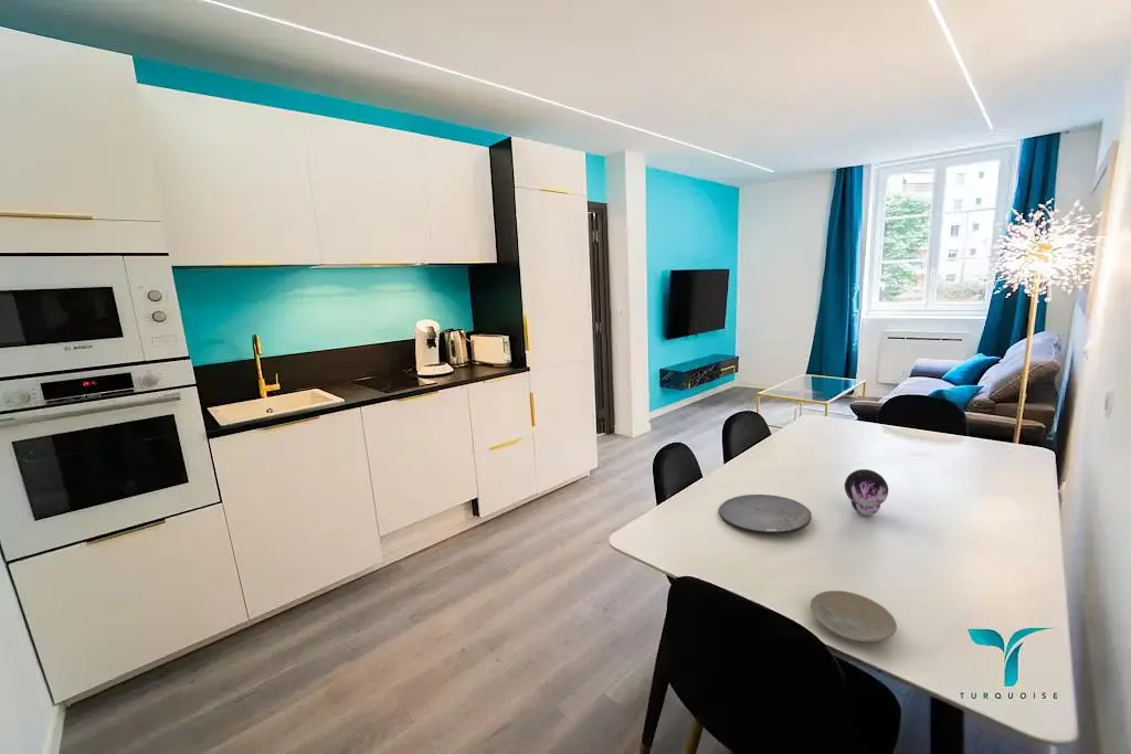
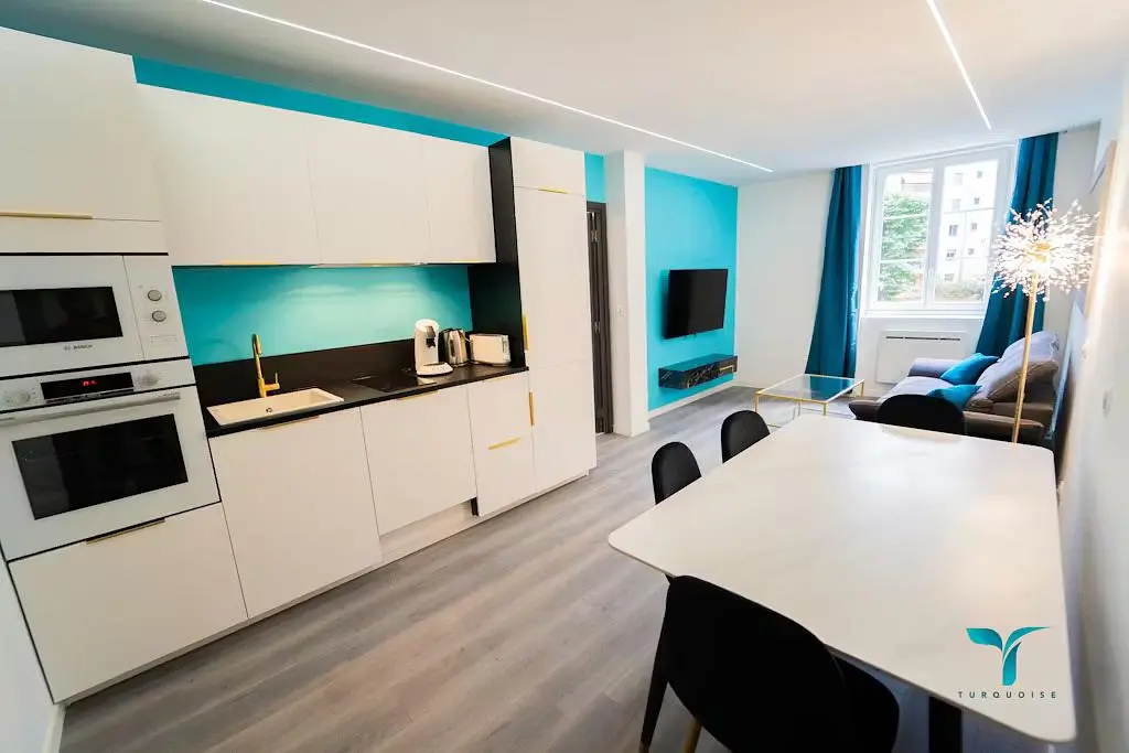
- decorative orb (865, 492)
- plate (850, 618)
- plate (763, 512)
